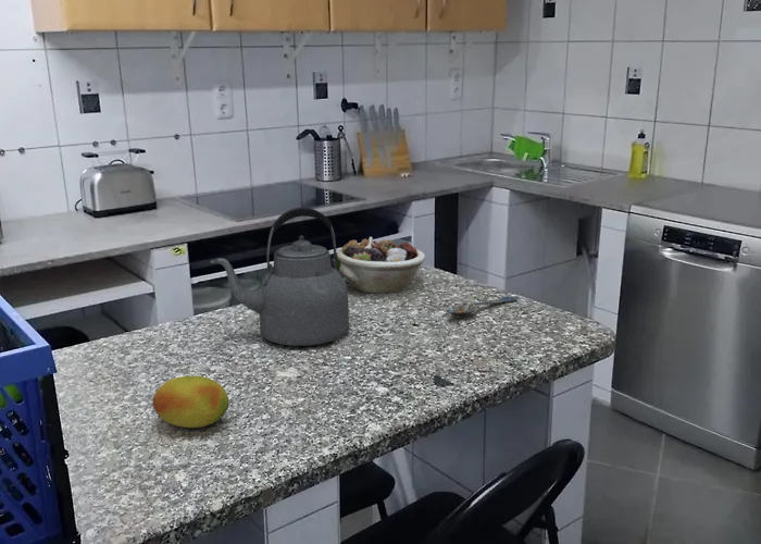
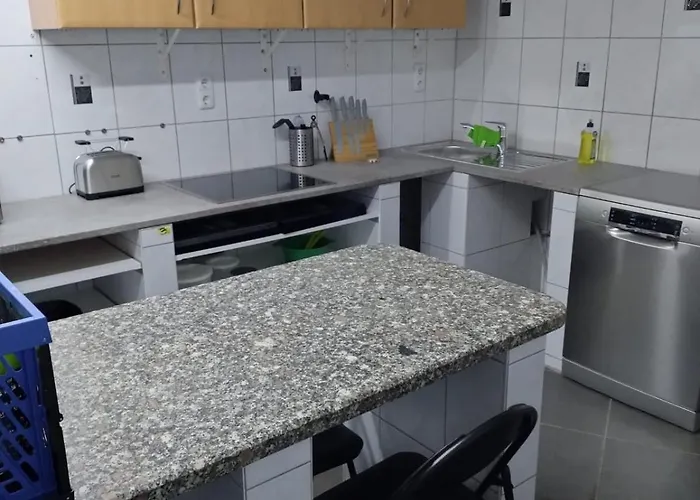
- succulent planter (380, 262)
- fruit (190, 400)
- spoon (484, 304)
- kettle (280, 273)
